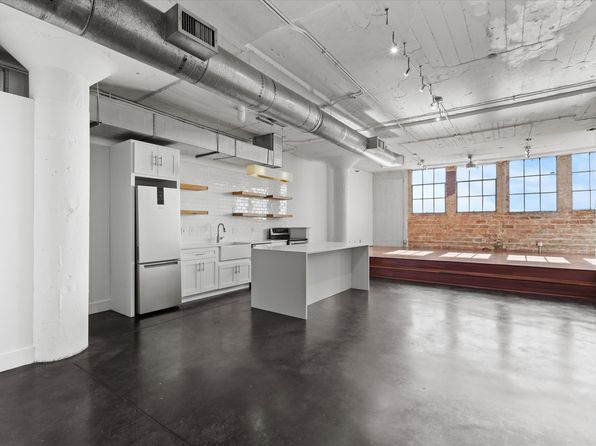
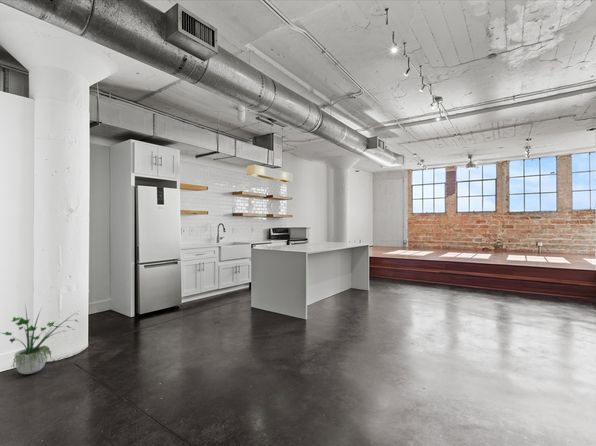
+ potted plant (45, 335)
